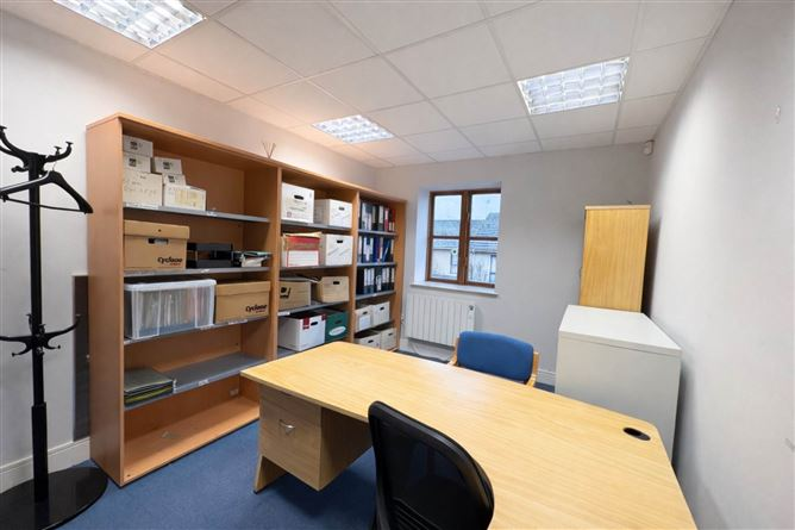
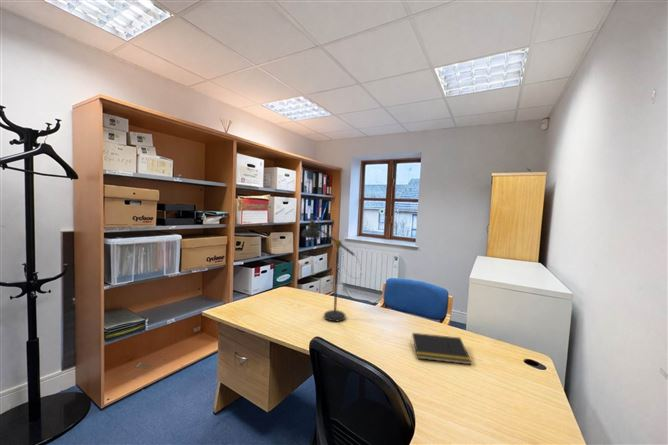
+ desk lamp (336, 266)
+ notepad (439, 347)
